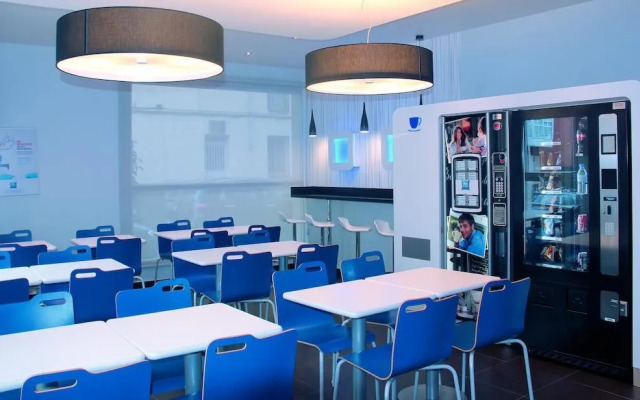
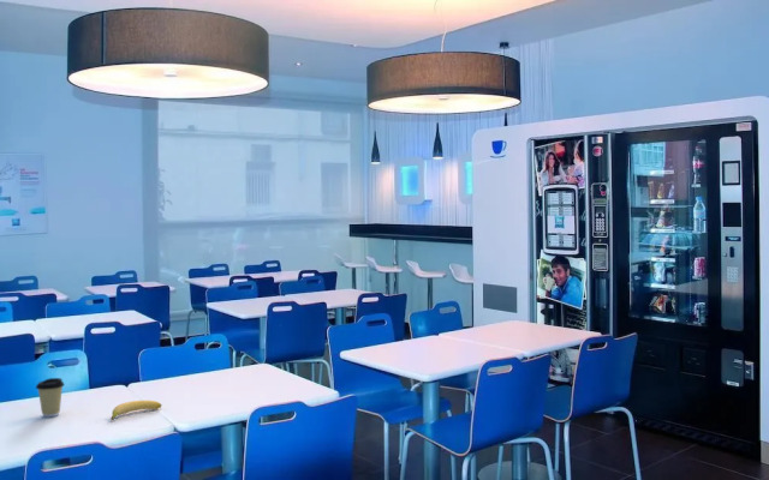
+ coffee cup (50, 397)
+ banana (135, 407)
